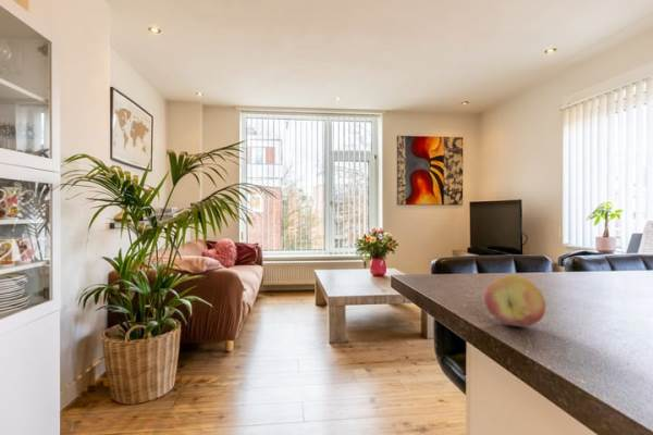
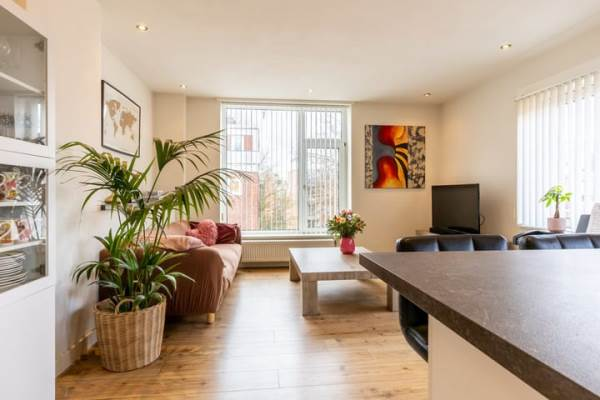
- fruit (514, 299)
